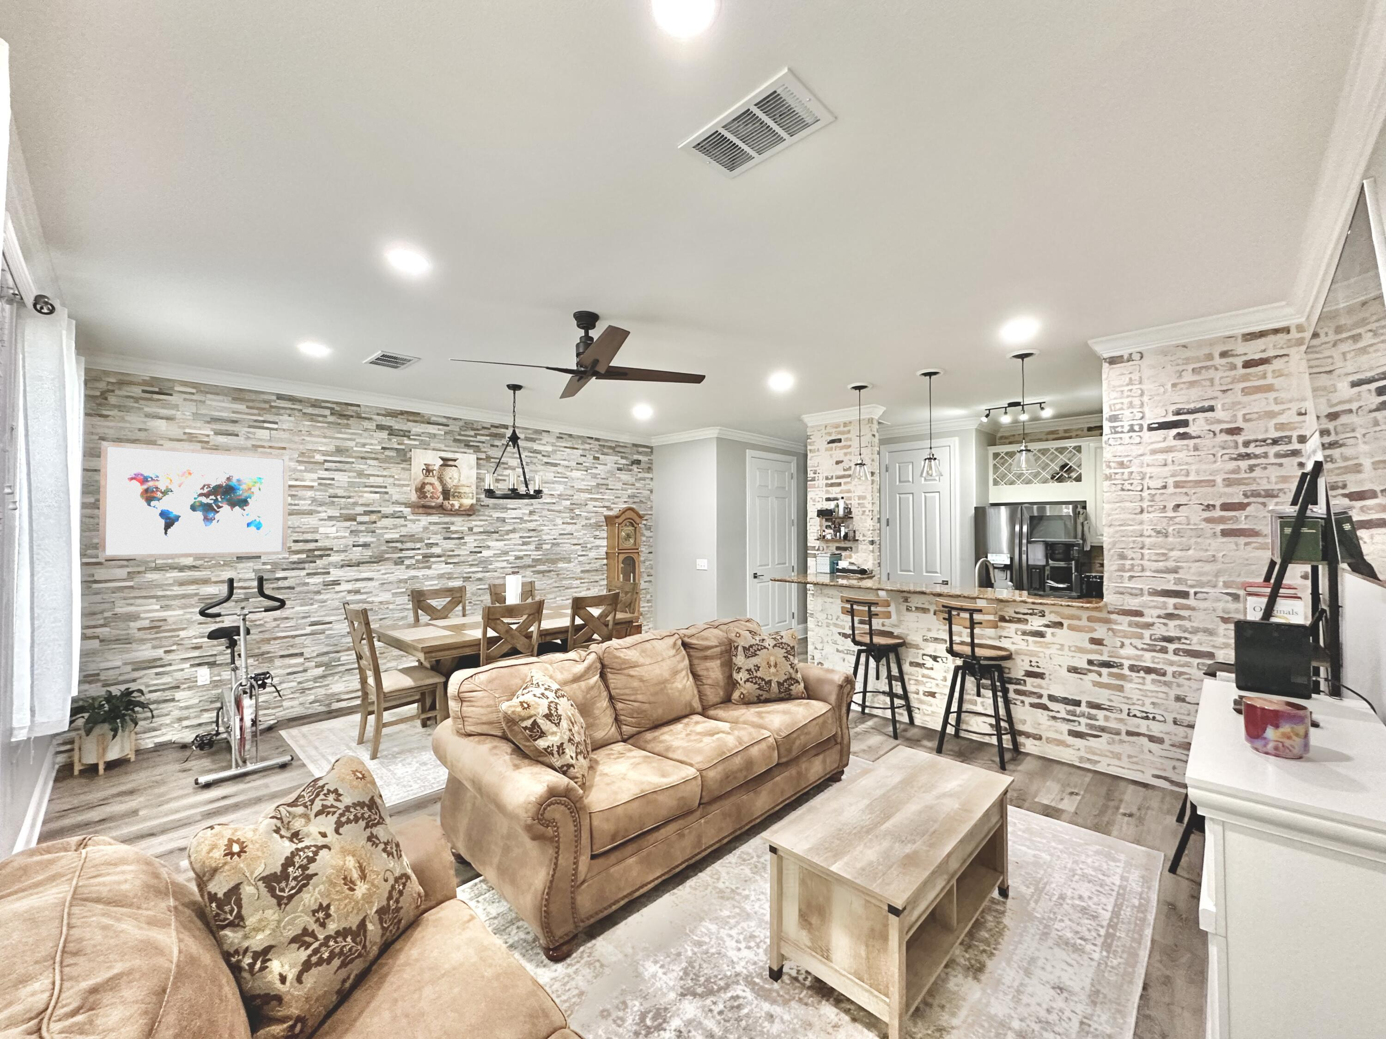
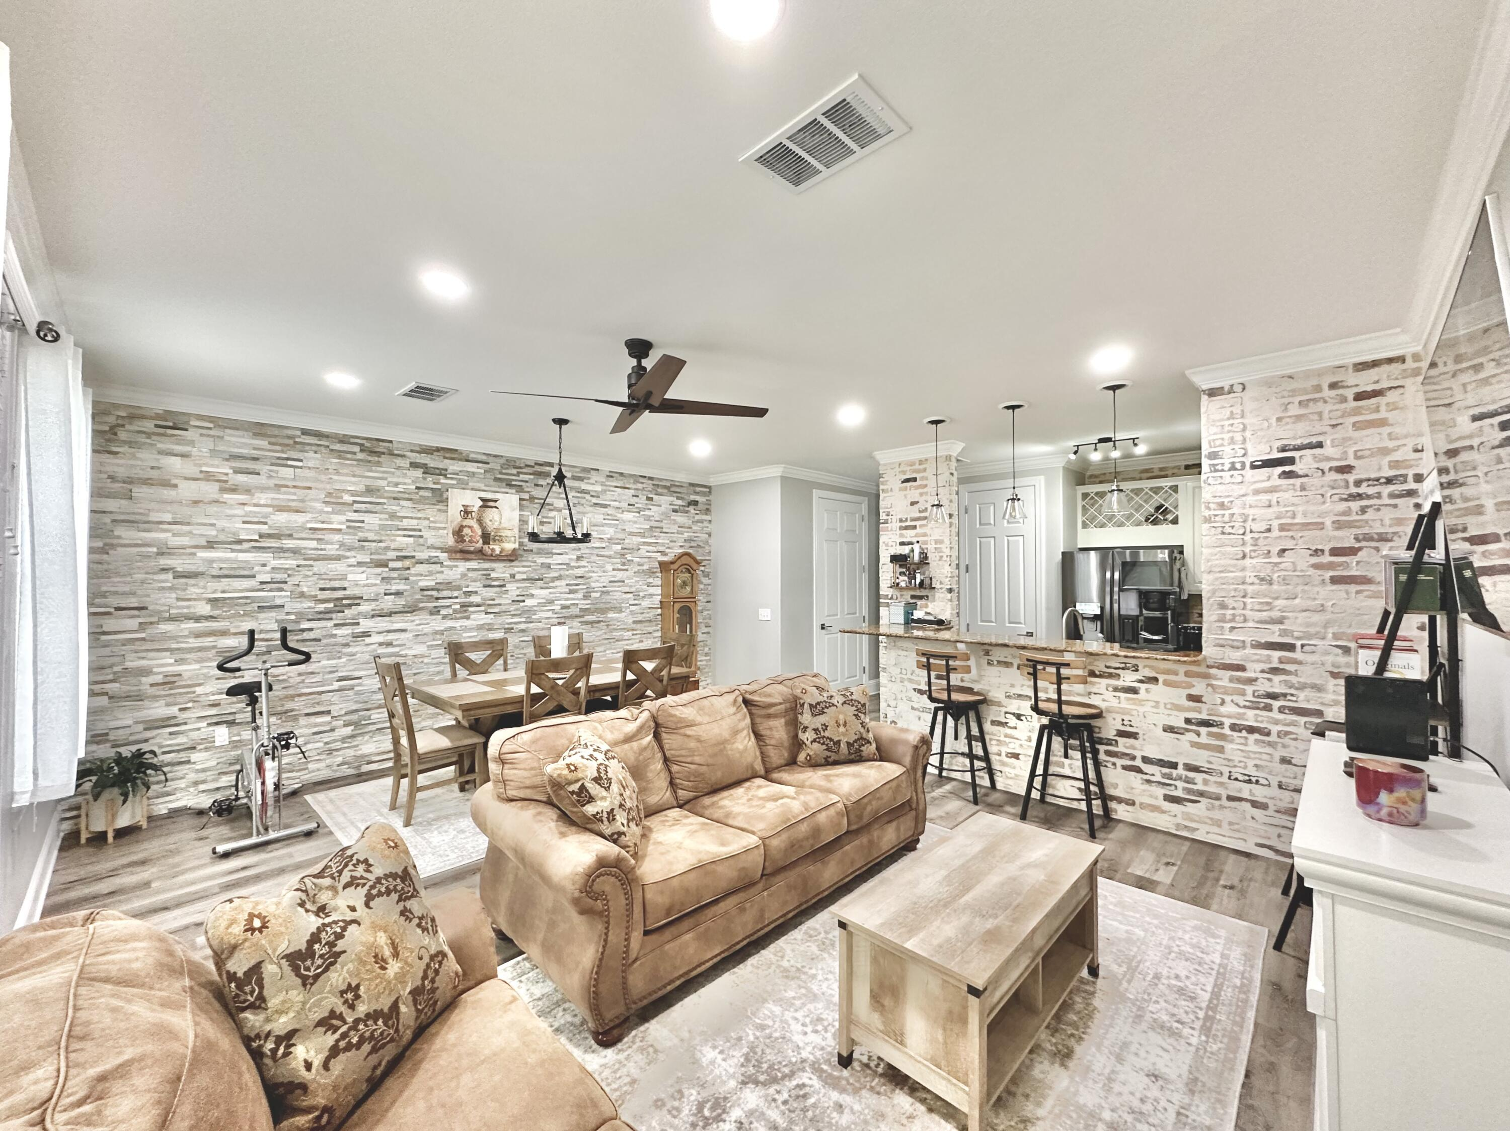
- wall art (202, 503)
